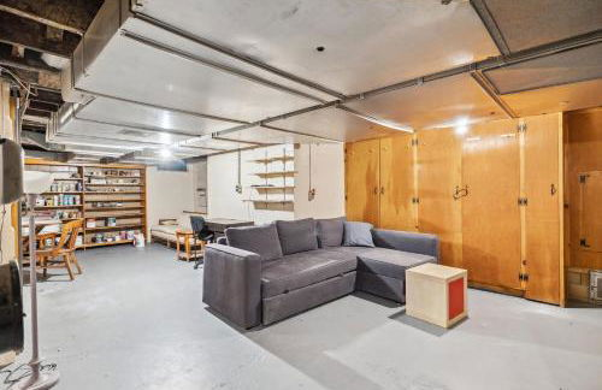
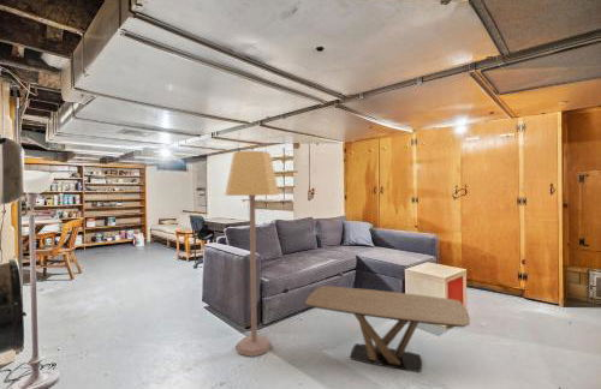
+ lamp (252, 250)
+ coffee table (386, 334)
